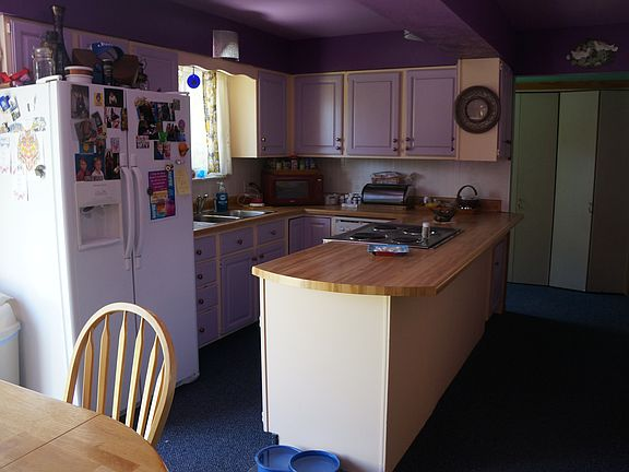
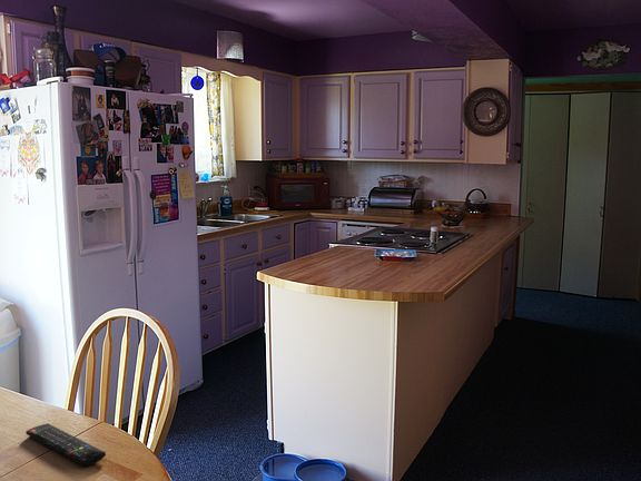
+ remote control (63, 443)
